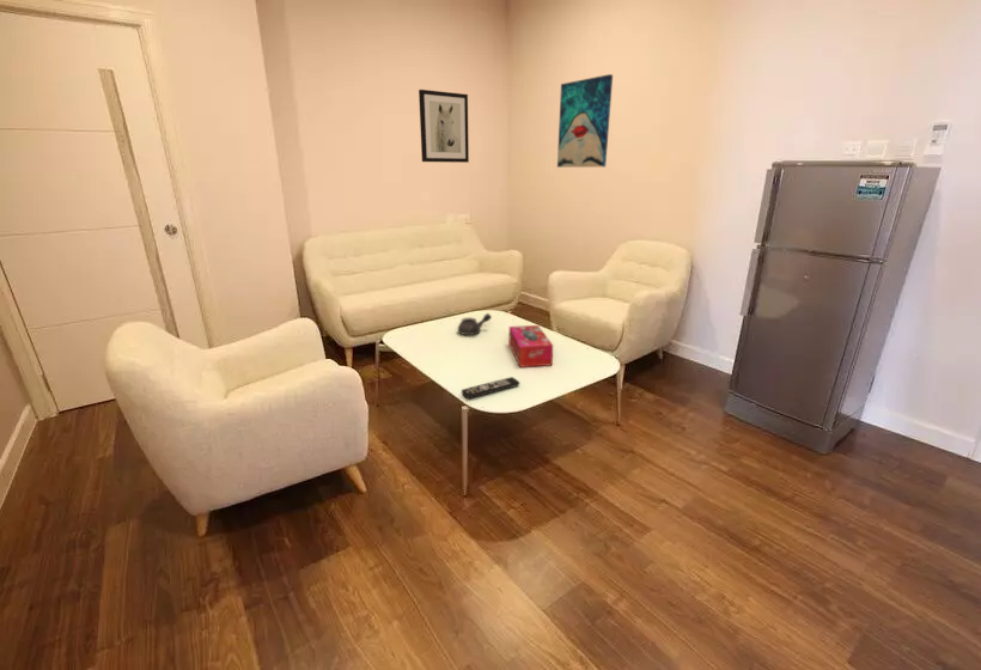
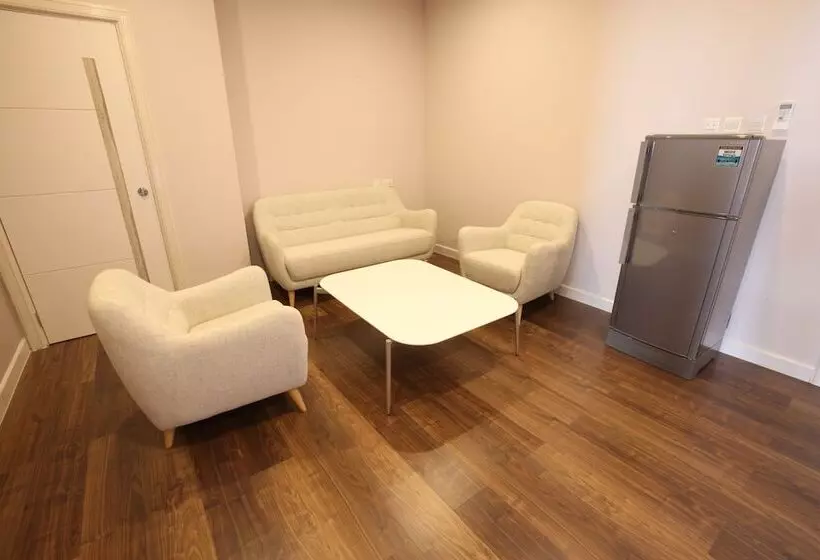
- wall art (444, 127)
- teapot (475, 323)
- wall art (583, 124)
- remote control (490, 388)
- tissue box (529, 345)
